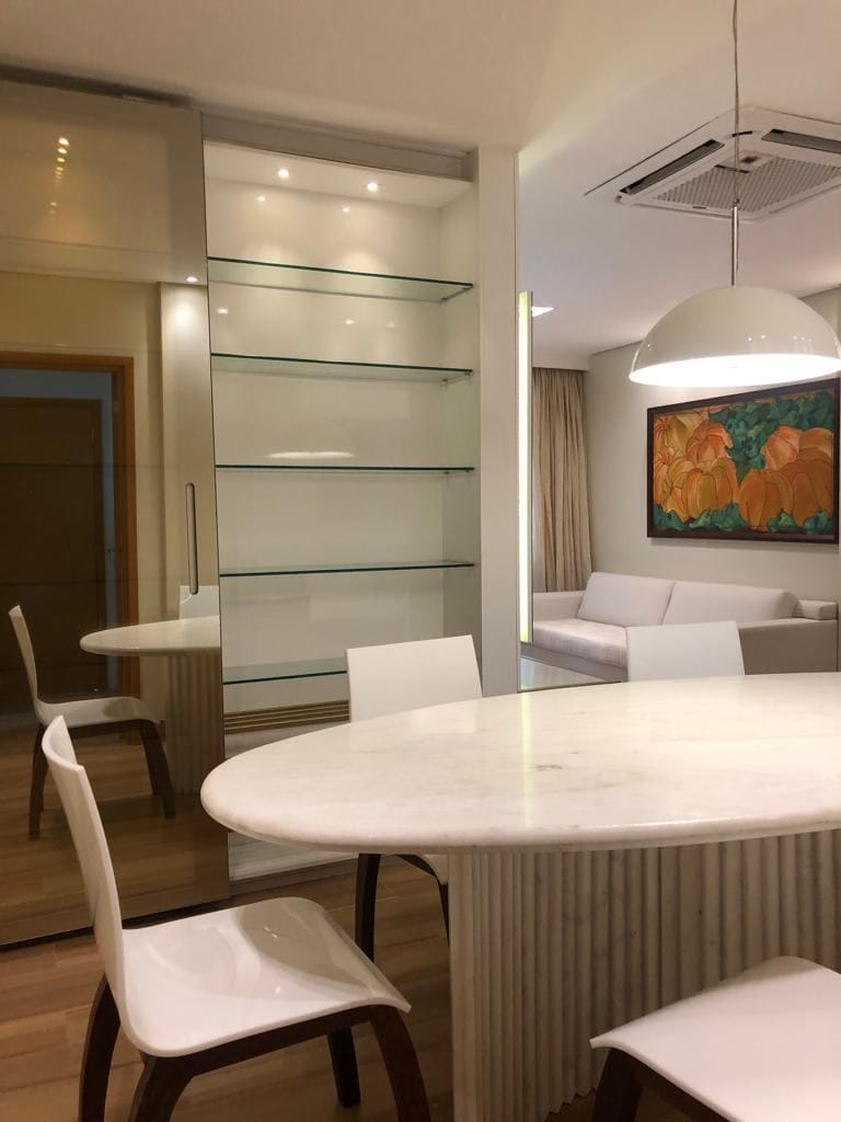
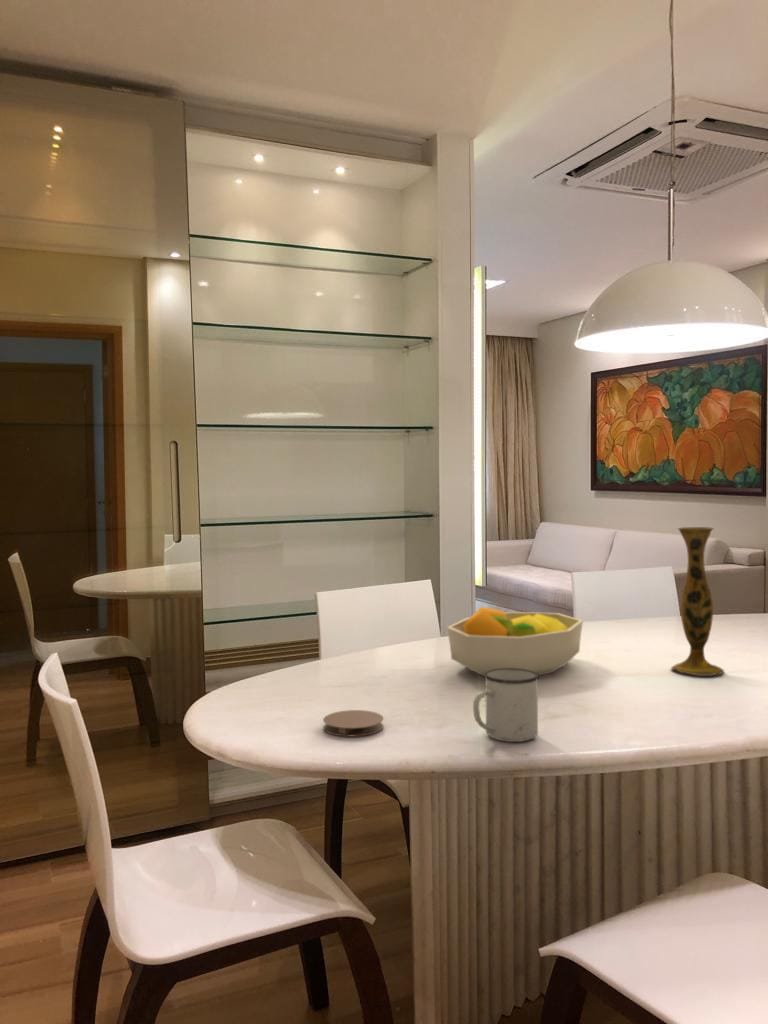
+ fruit bowl (516, 635)
+ vase (697, 599)
+ mug (503, 706)
+ coaster (353, 722)
